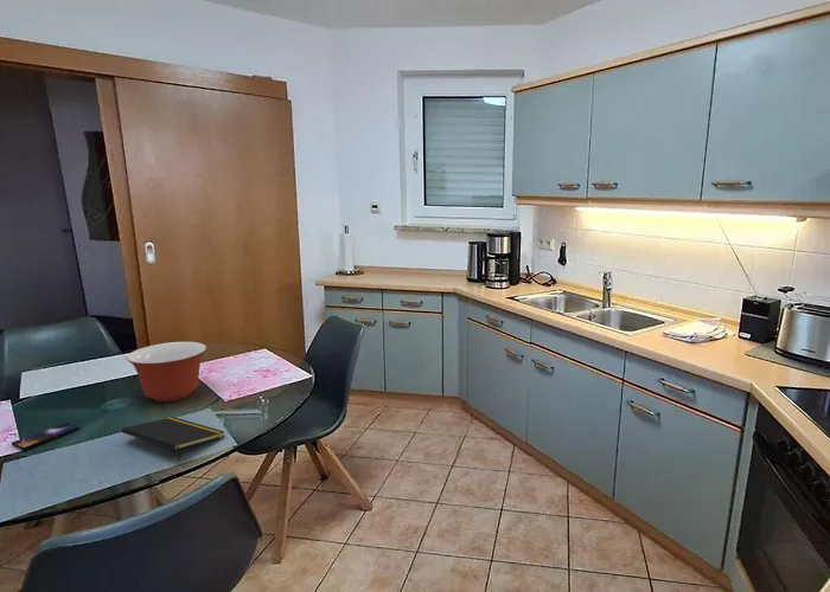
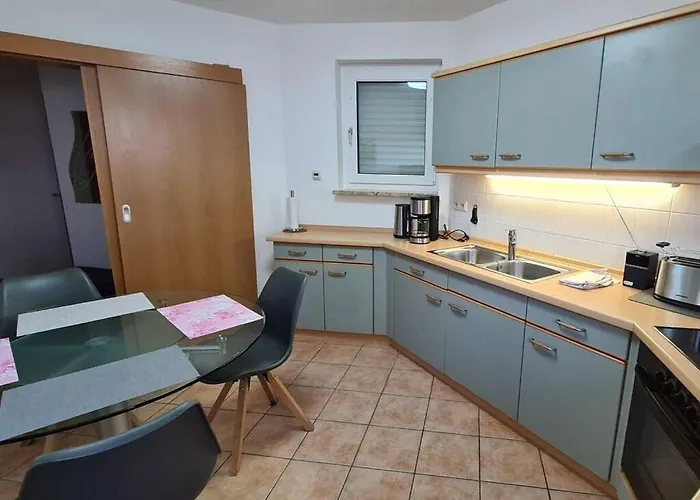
- smartphone (46, 435)
- mixing bowl (170, 373)
- notepad (173, 432)
